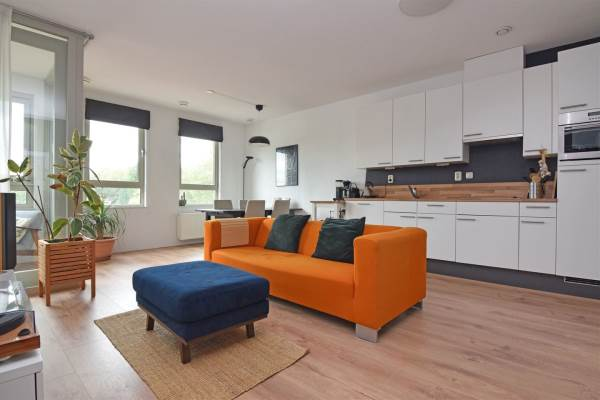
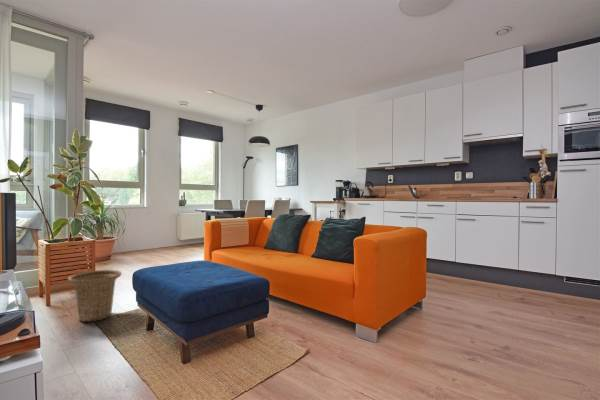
+ basket (95, 295)
